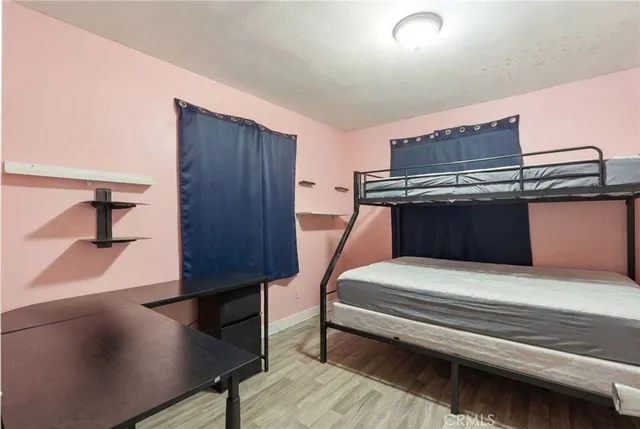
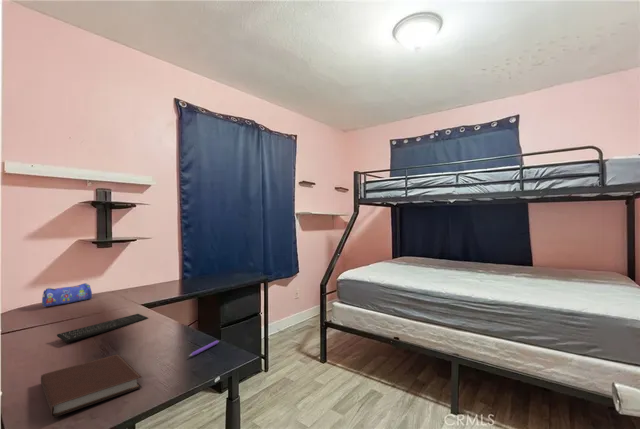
+ keyboard (106, 326)
+ pen (204, 348)
+ pencil case (67, 294)
+ notebook (90, 380)
